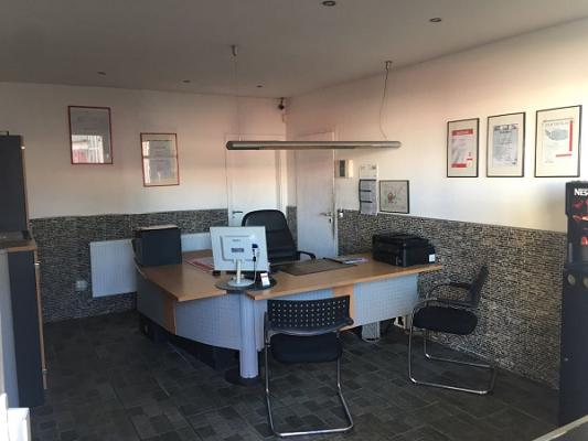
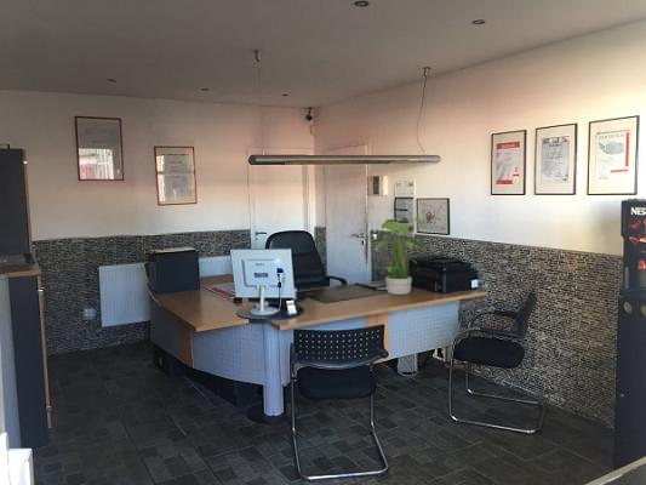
+ potted plant (399, 255)
